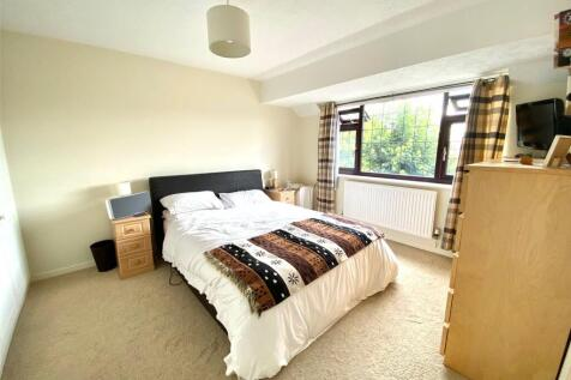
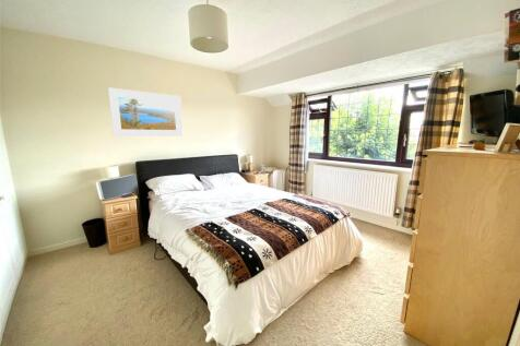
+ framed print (149, 115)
